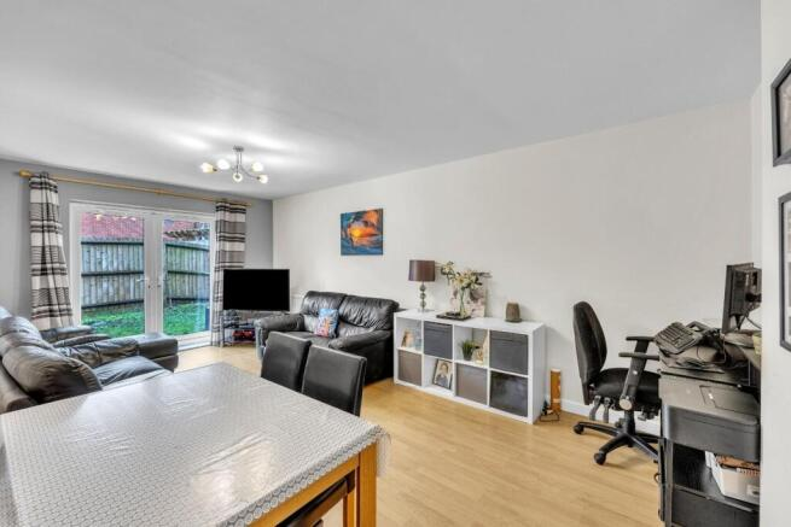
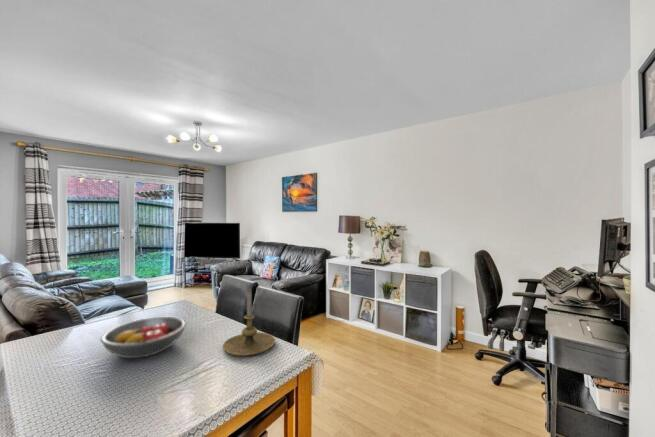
+ candle holder (249, 317)
+ fruit bowl (146, 336)
